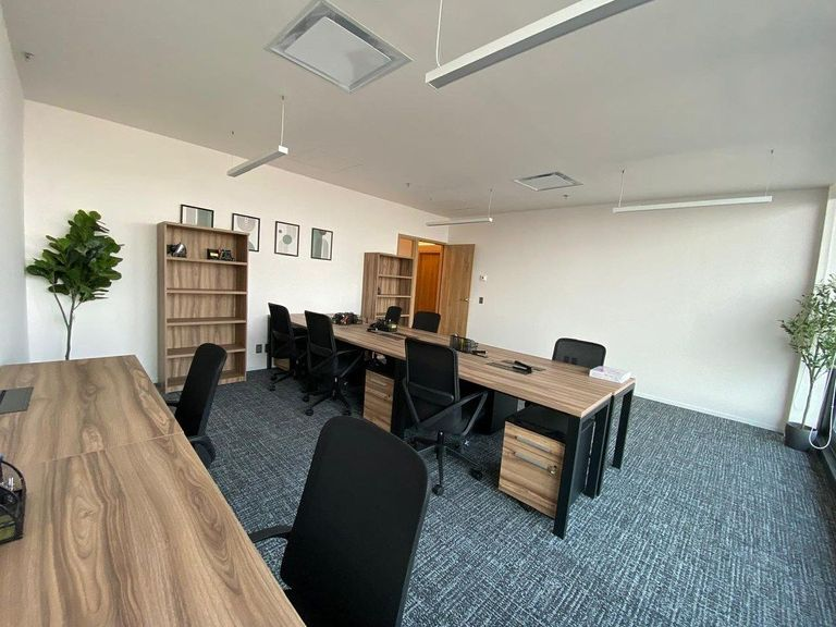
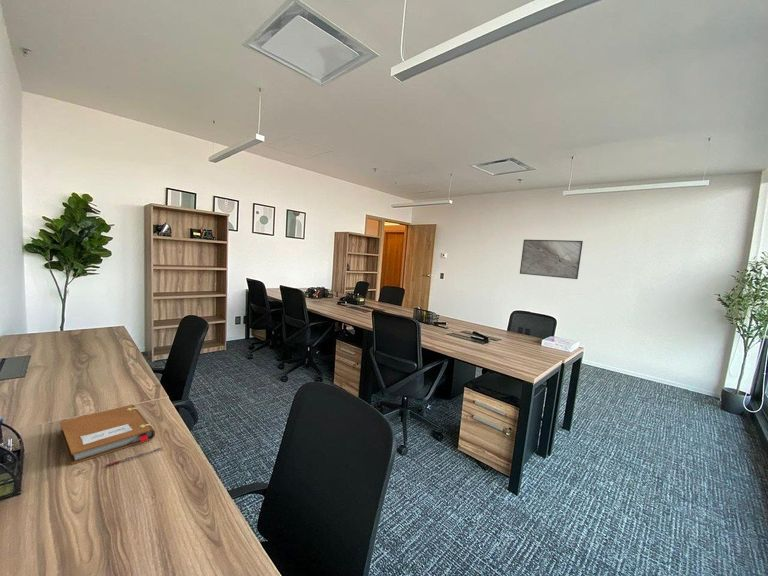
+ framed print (549, 258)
+ notebook (108, 430)
+ pen (136, 455)
